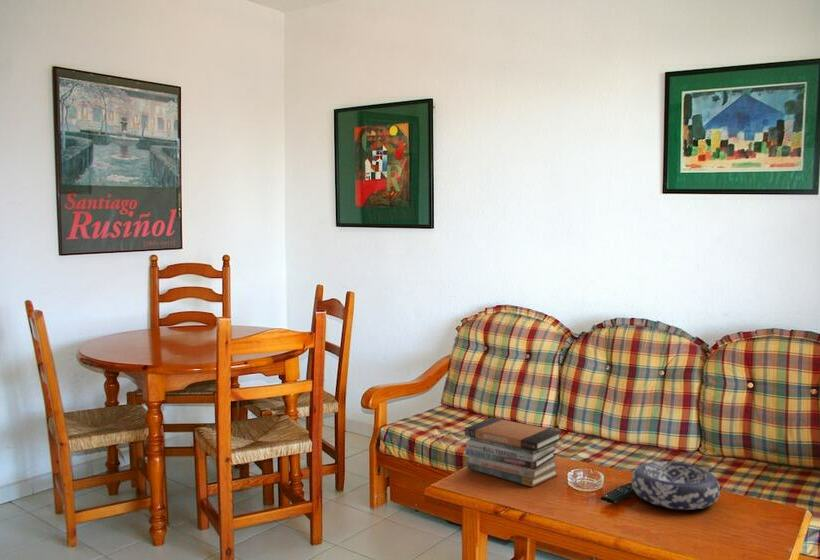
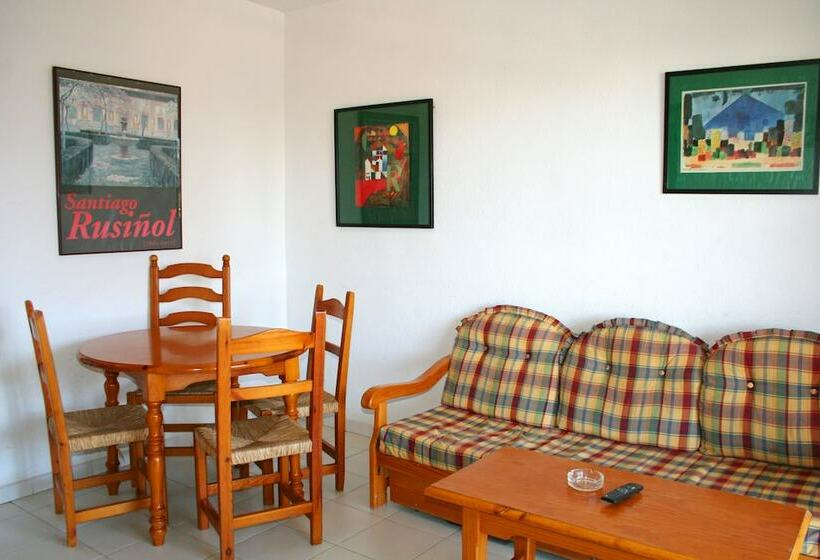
- book stack (511, 450)
- decorative bowl (674, 485)
